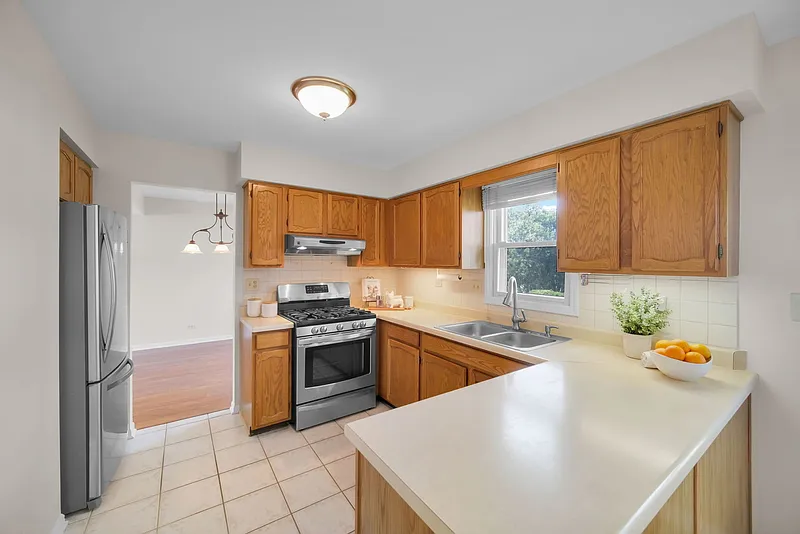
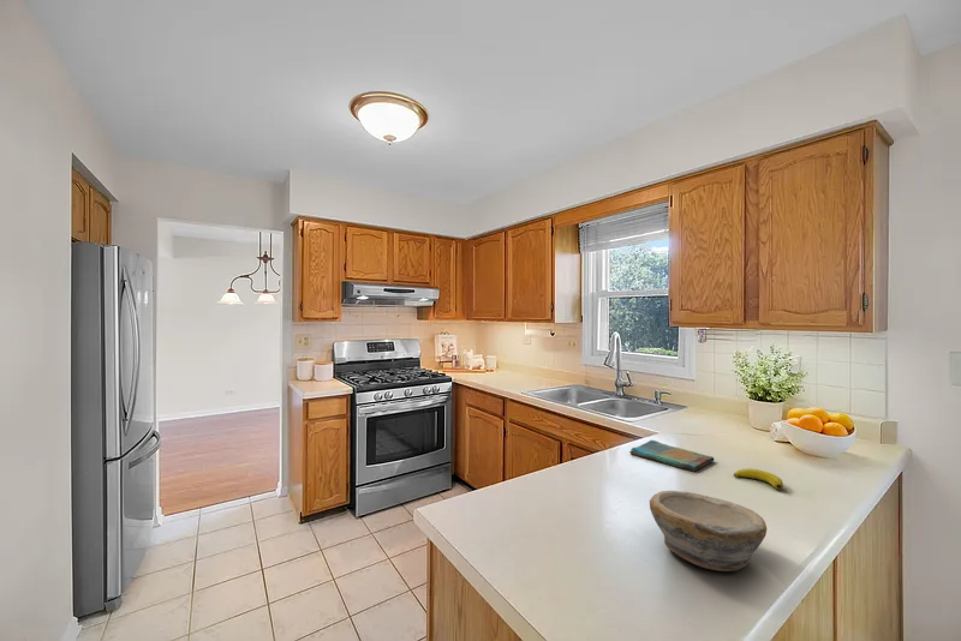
+ bowl (704, 527)
+ dish towel (670, 454)
+ banana (759, 477)
